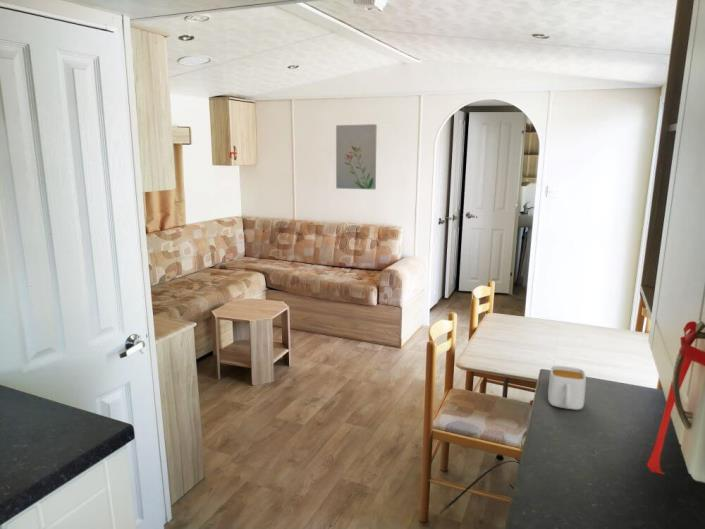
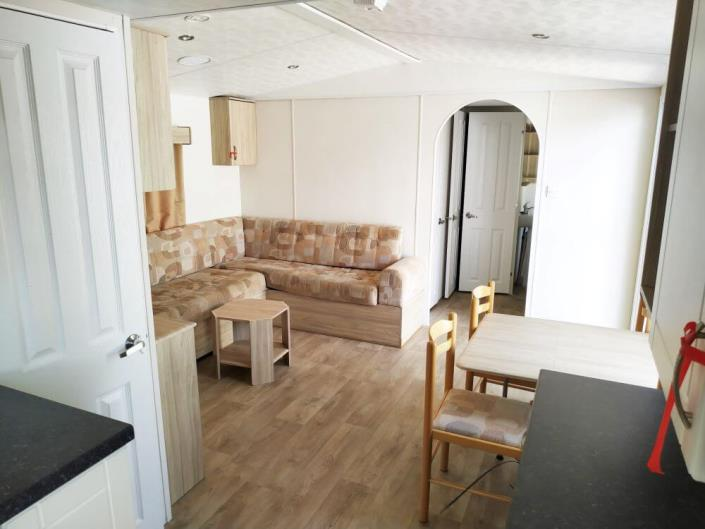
- mug (566, 391)
- wall art (355, 157)
